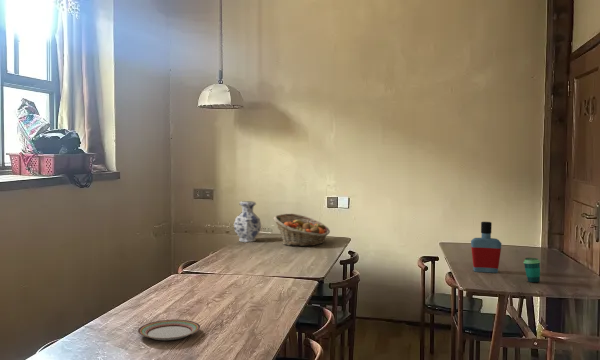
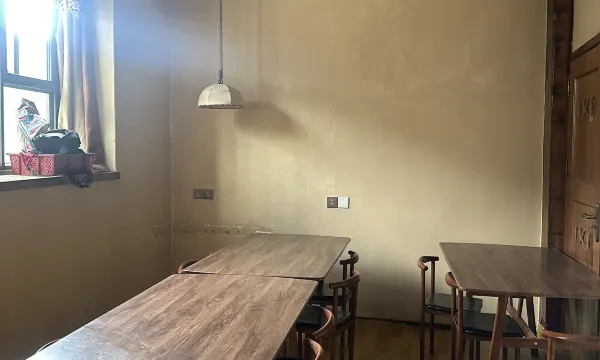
- plate (169, 330)
- bottle (485, 246)
- fruit basket (301, 229)
- cup (531, 270)
- vase (247, 221)
